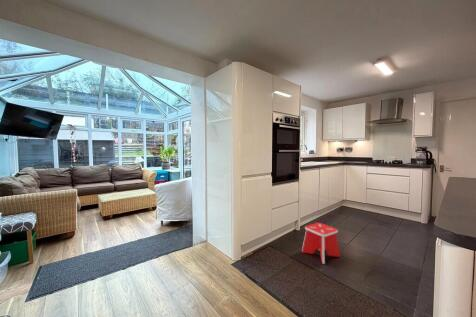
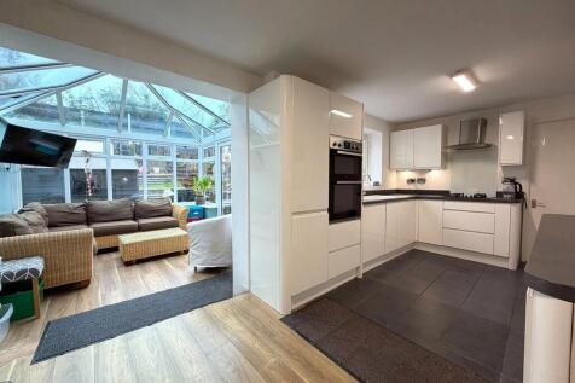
- step stool (320, 241)
